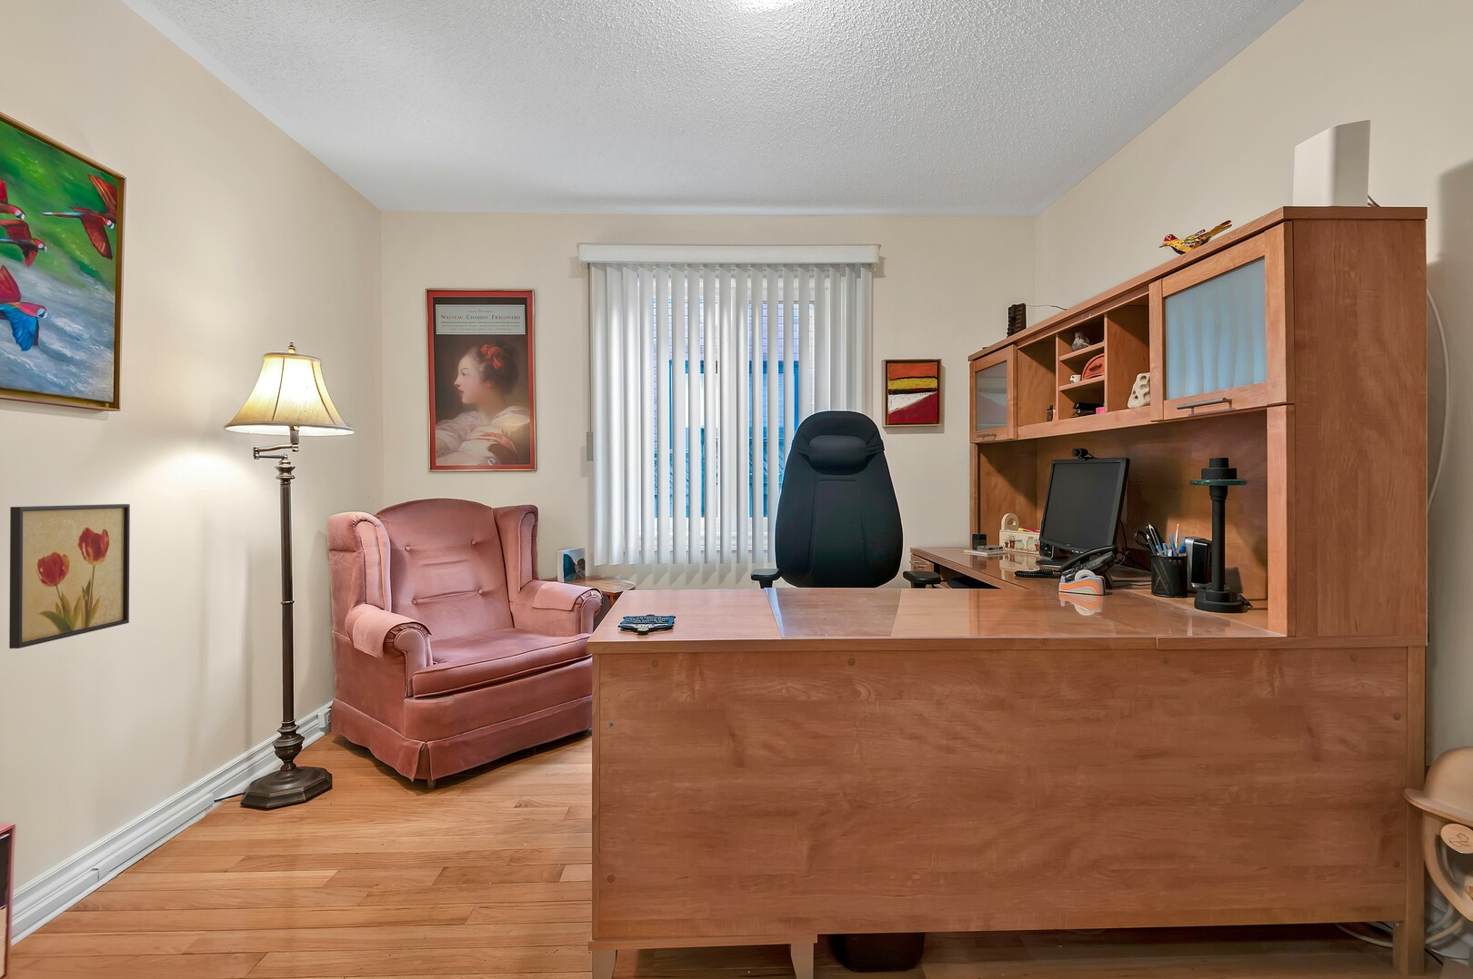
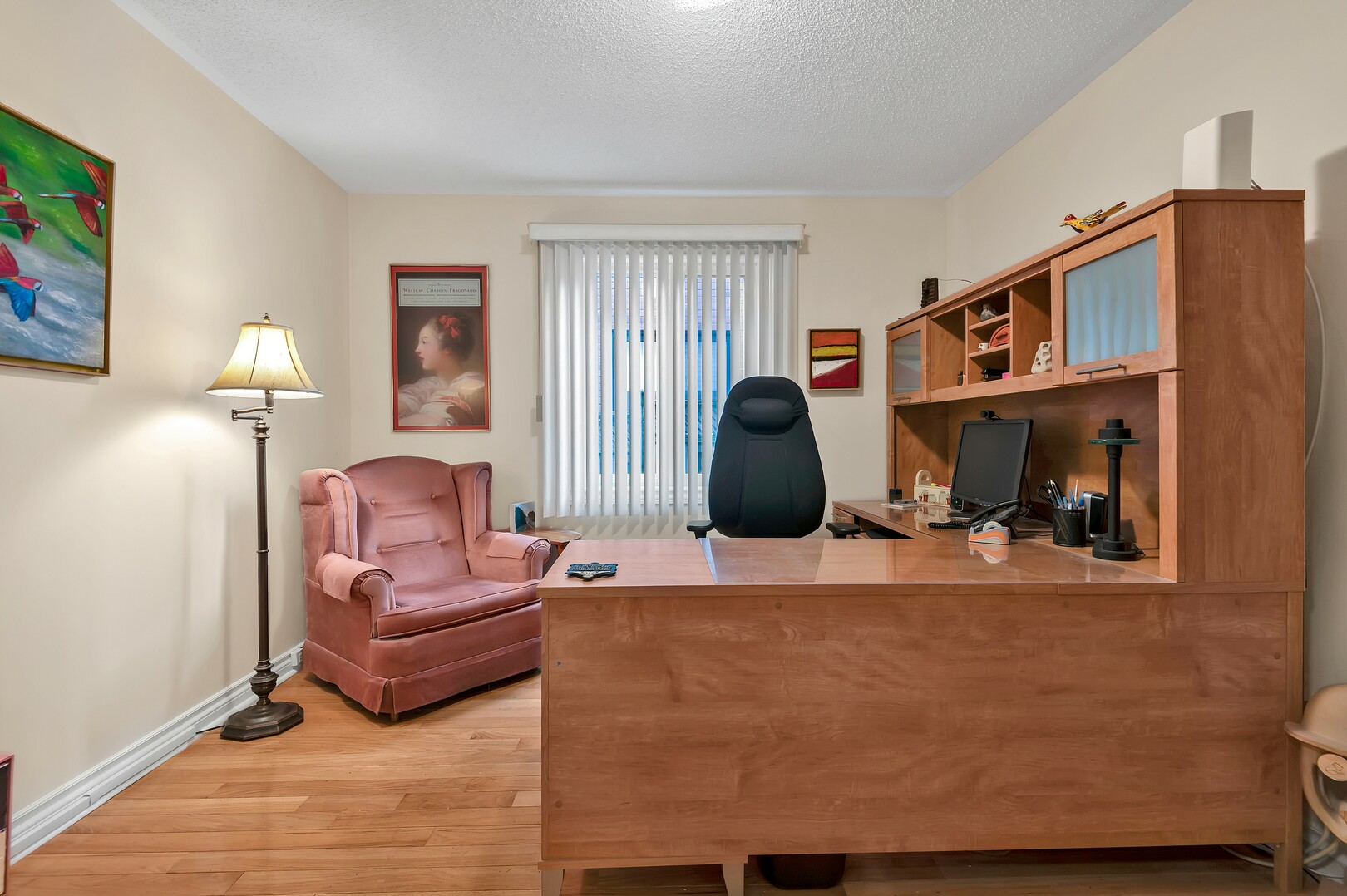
- wall art (72, 569)
